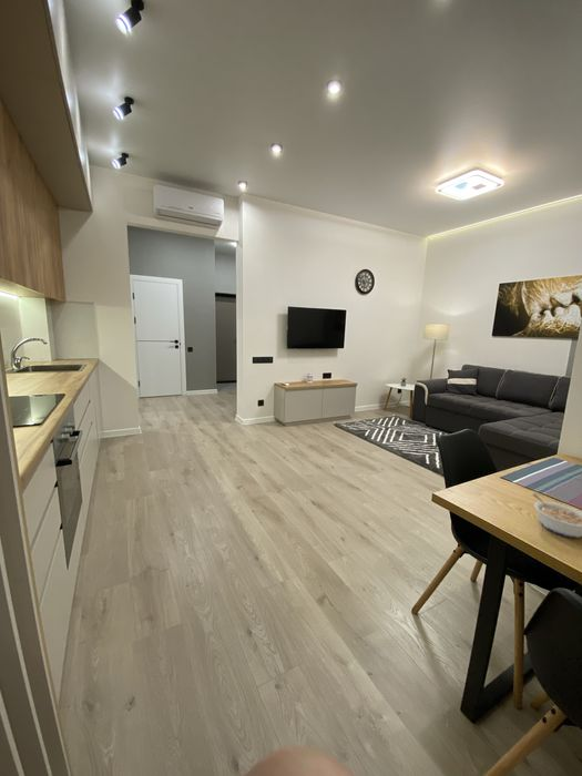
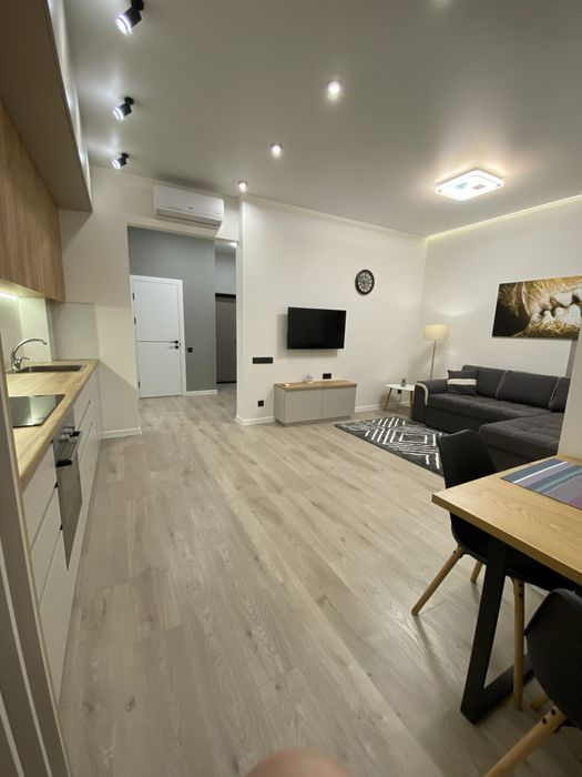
- legume (560, 518)
